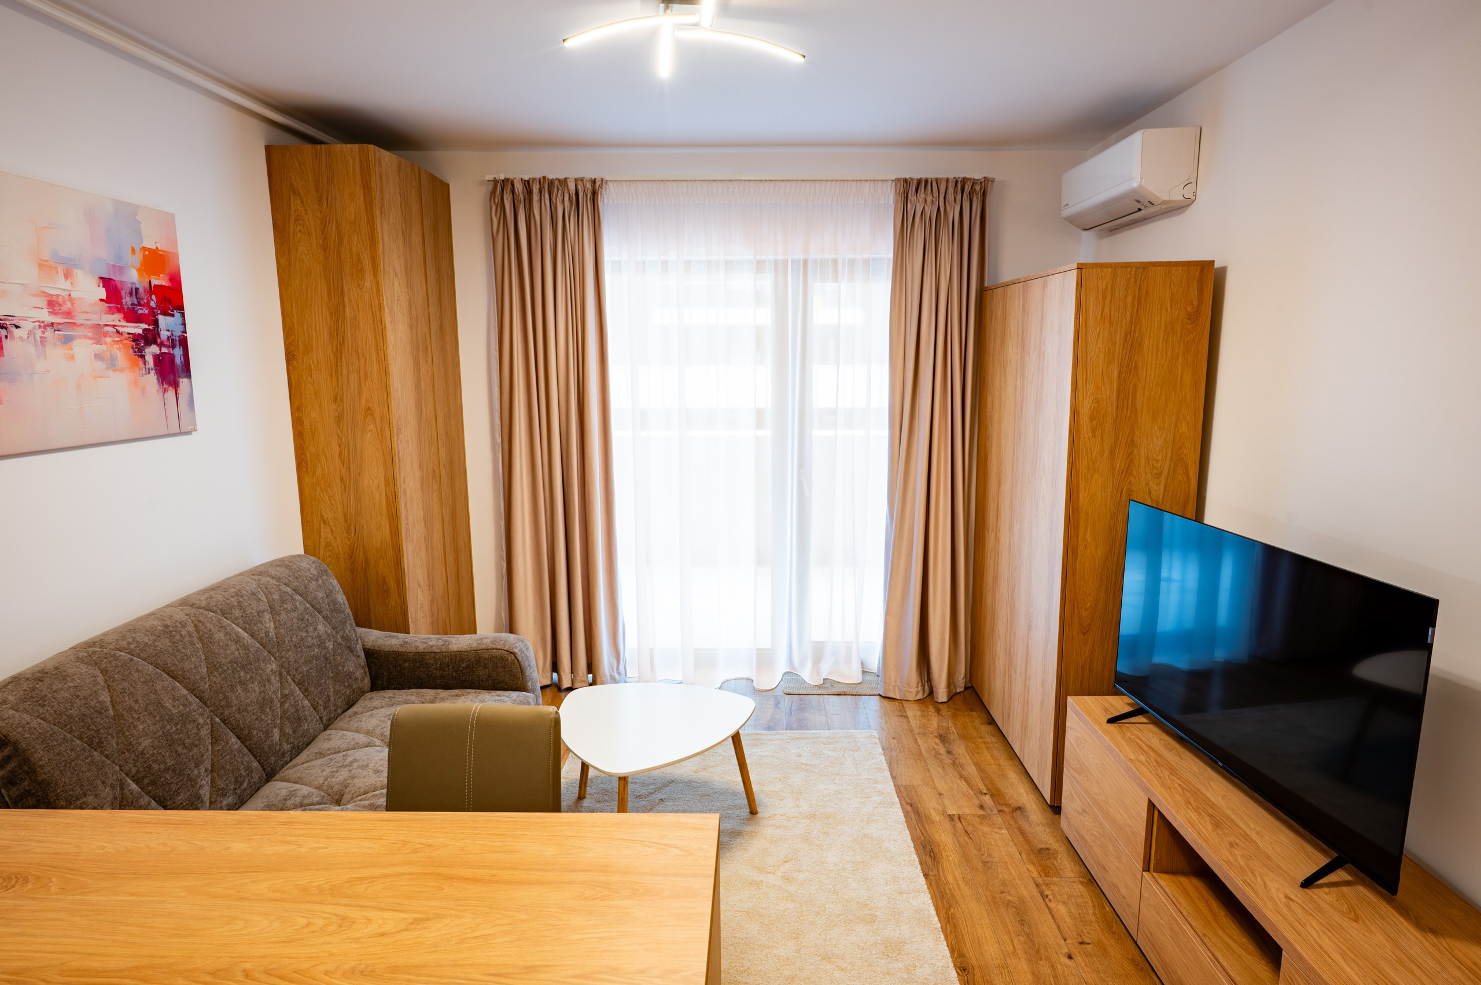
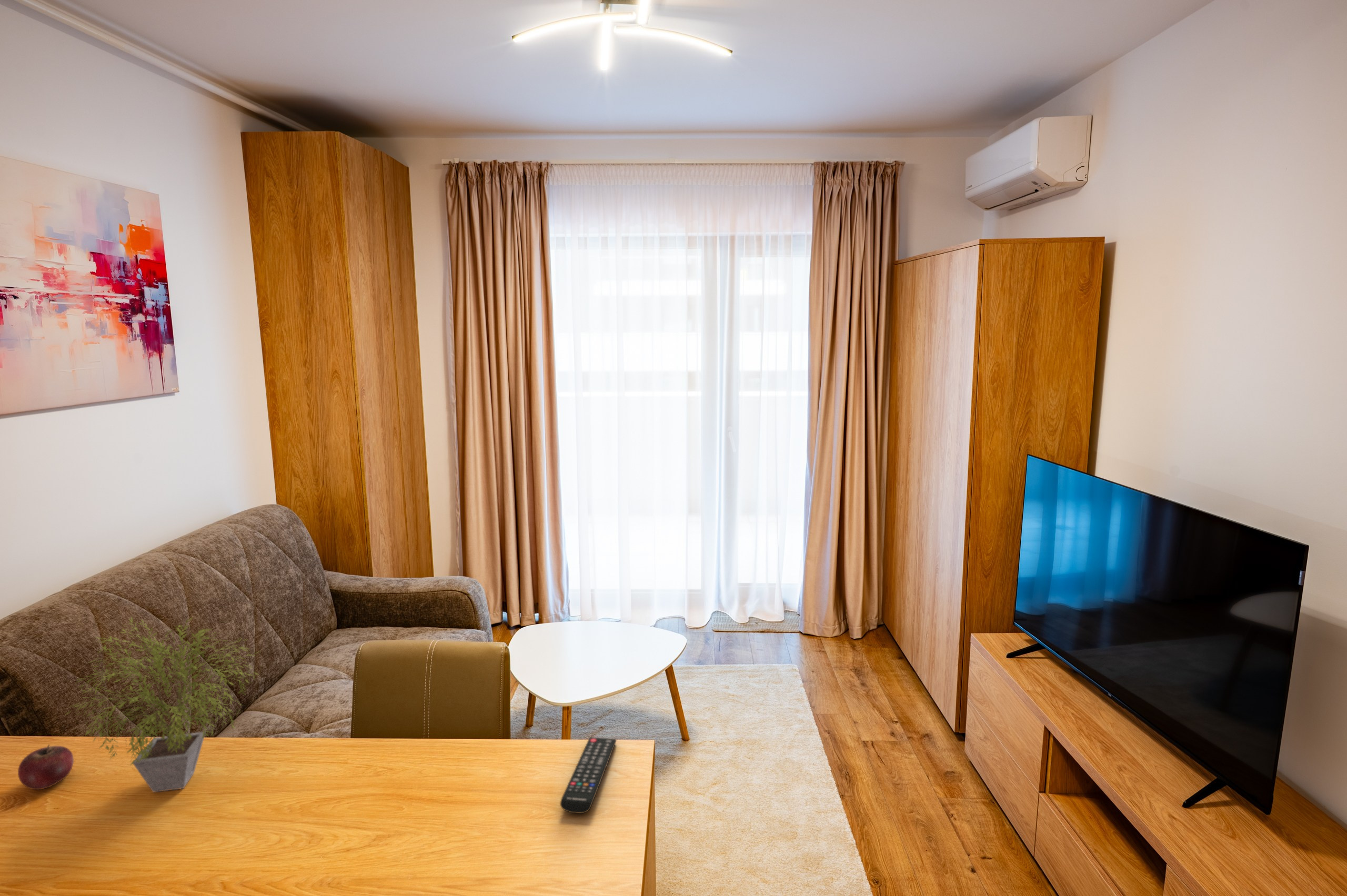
+ remote control (590, 771)
+ potted plant (176, 699)
+ apple (46, 764)
